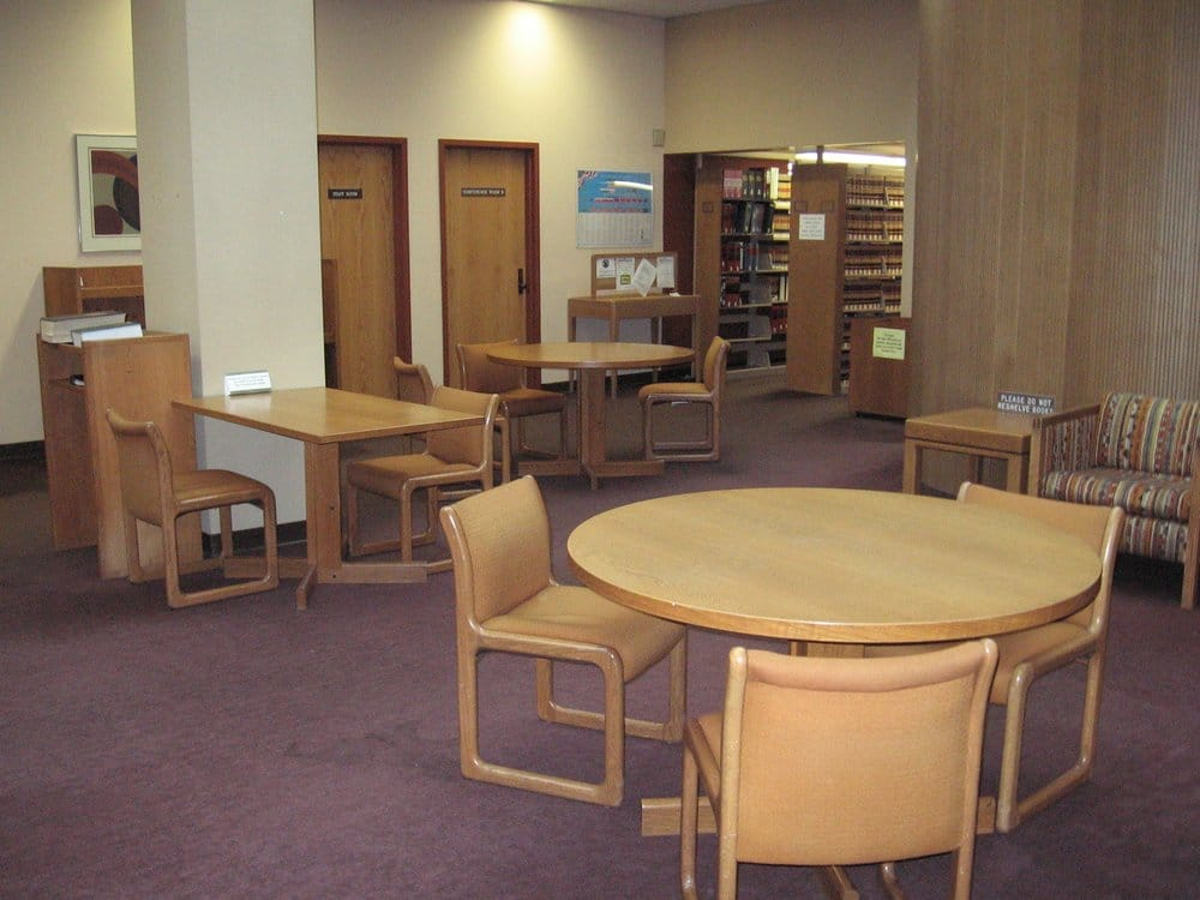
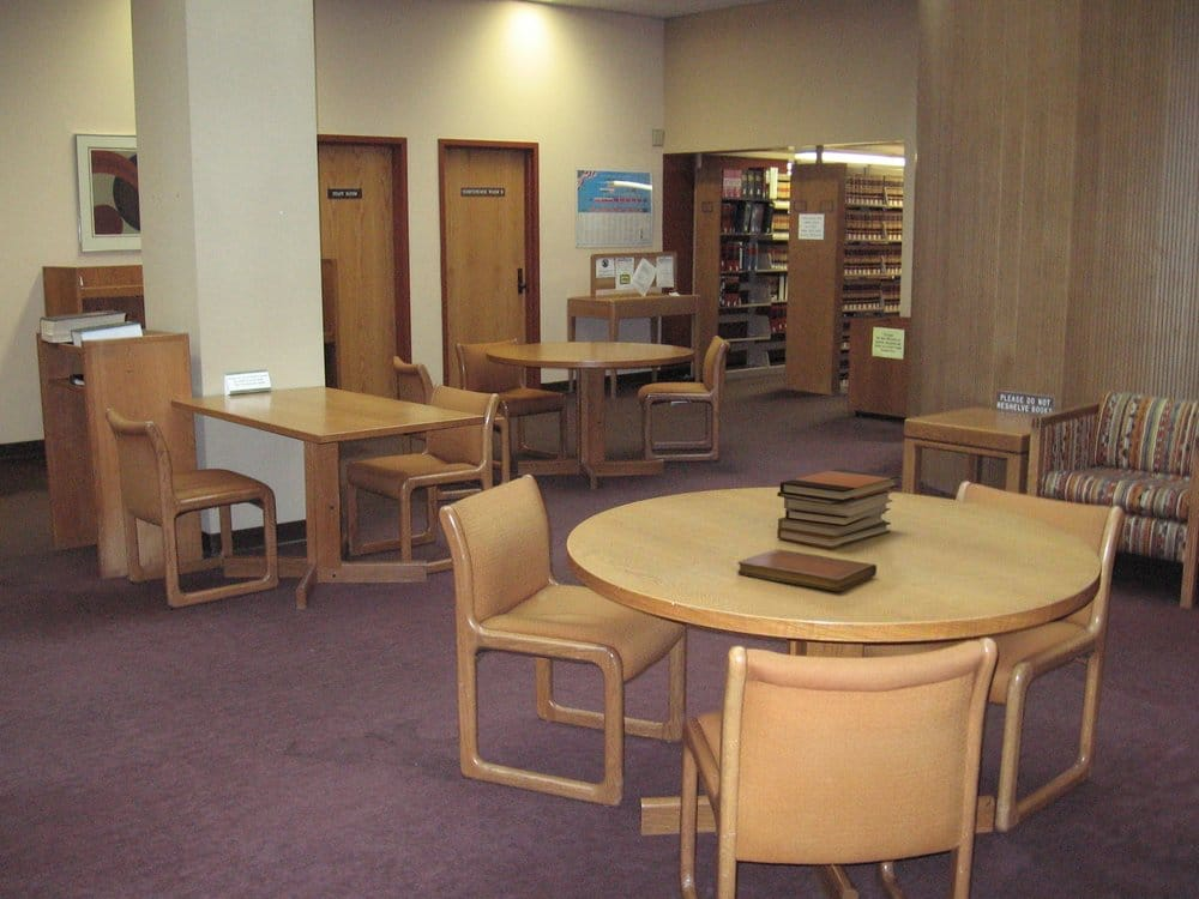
+ notebook (806, 568)
+ book stack (838, 507)
